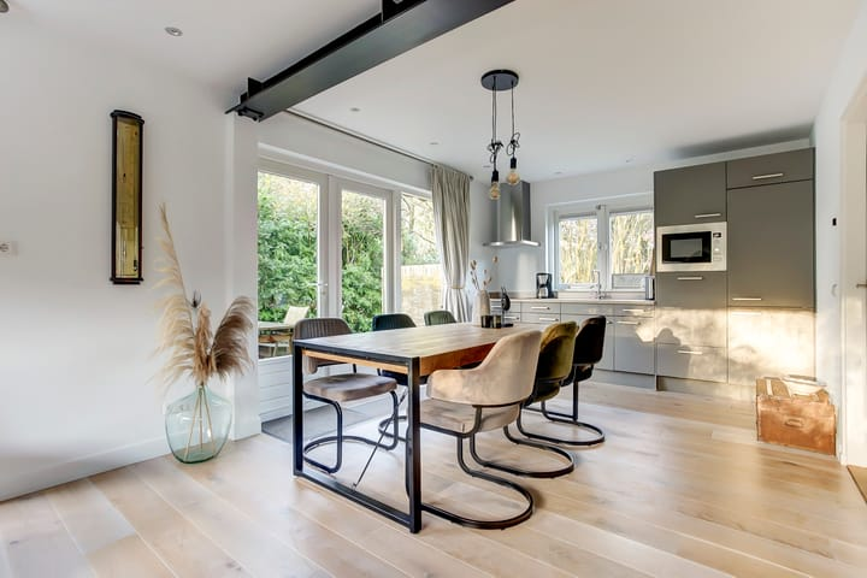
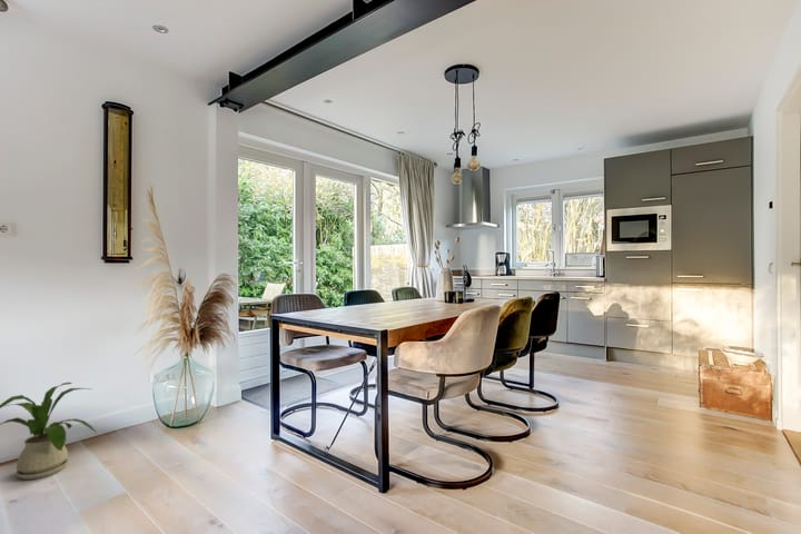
+ house plant (43, 423)
